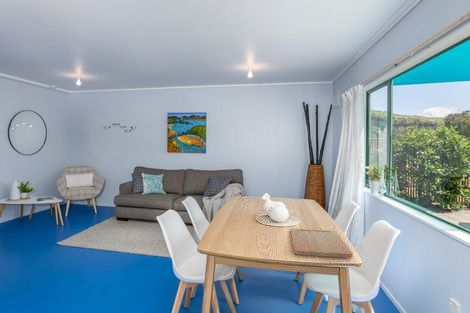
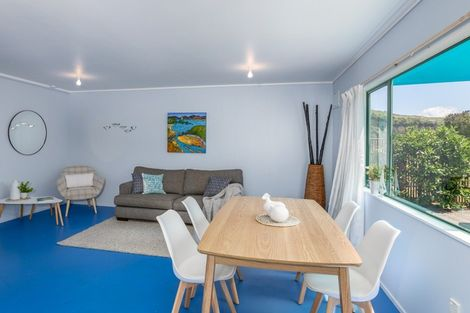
- cutting board (317, 241)
